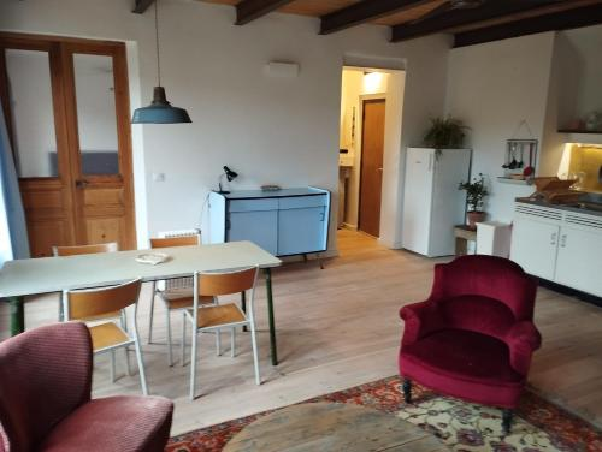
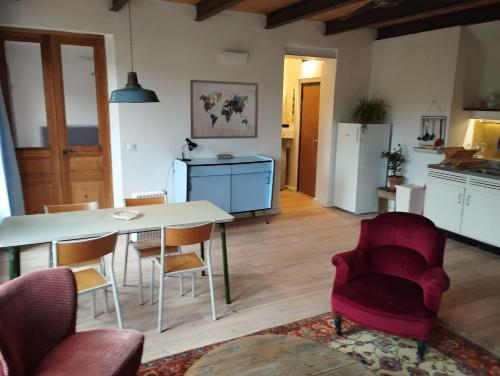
+ wall art (225, 110)
